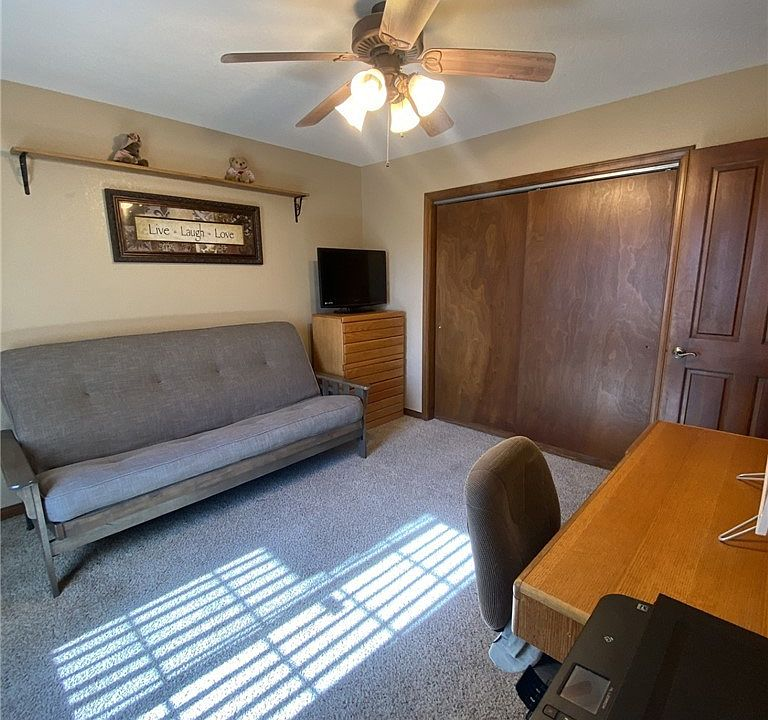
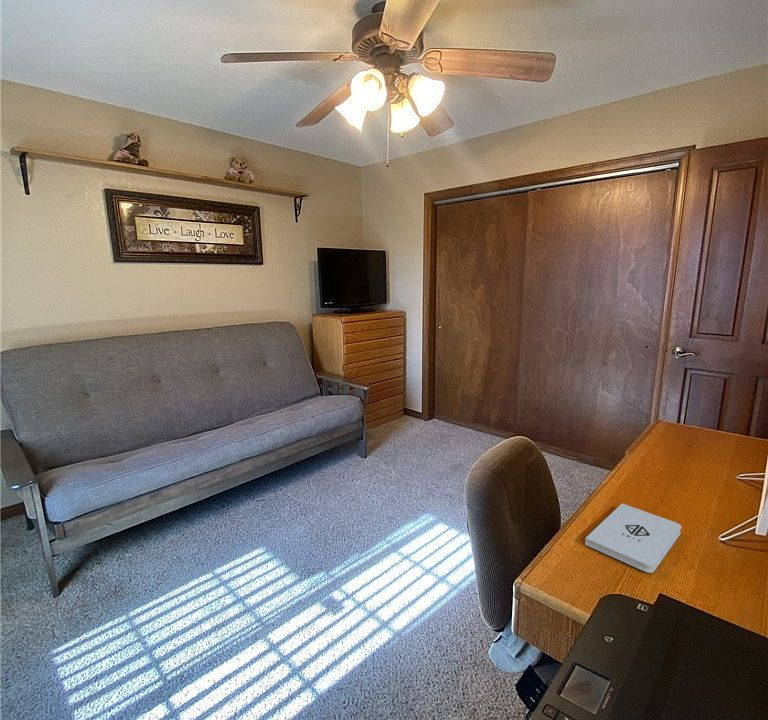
+ notepad (635, 534)
